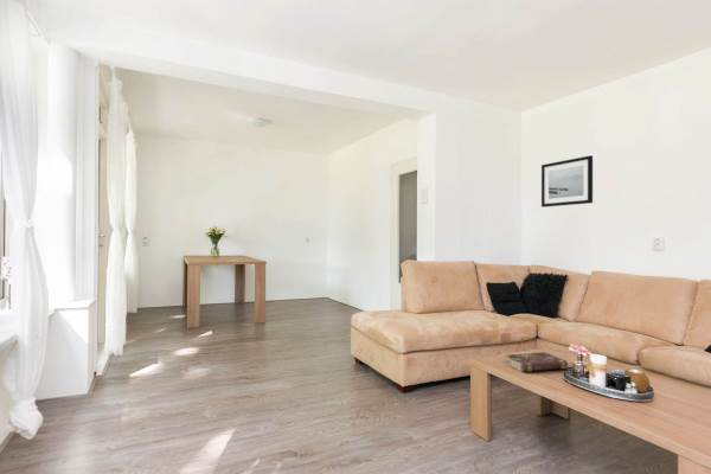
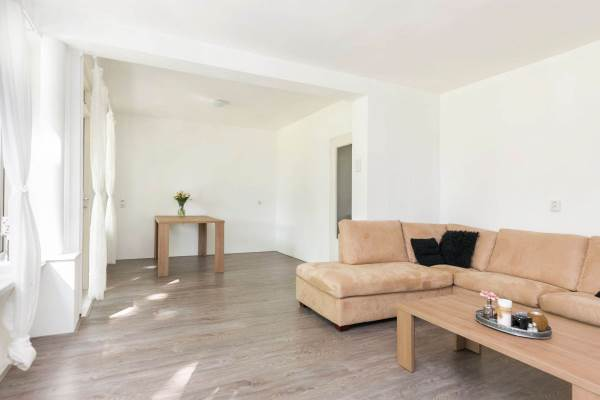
- book (534, 361)
- wall art (565, 182)
